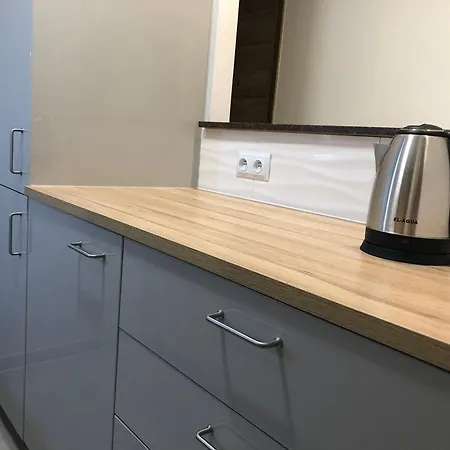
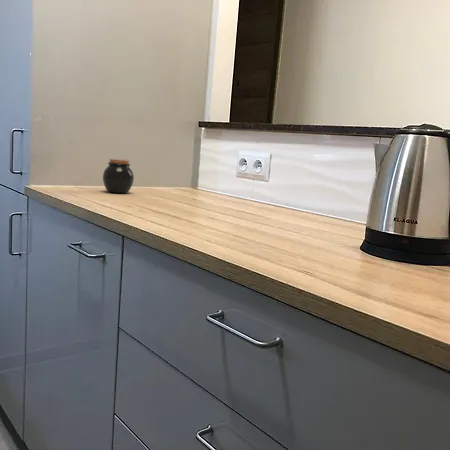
+ jar (118, 175)
